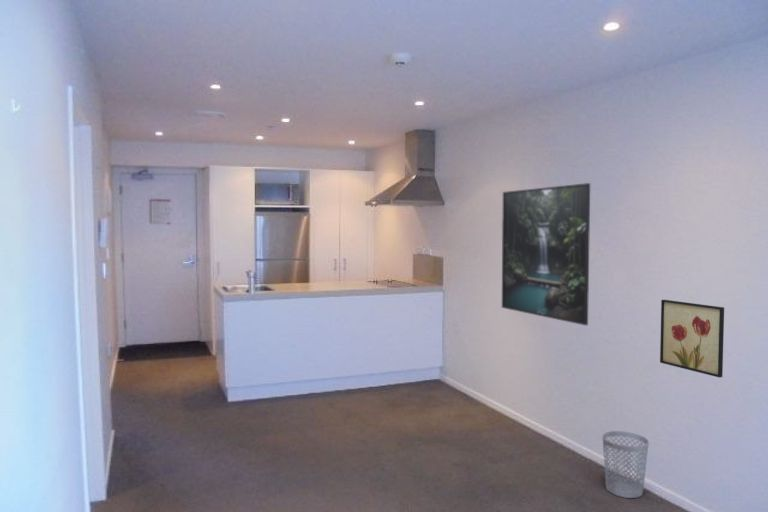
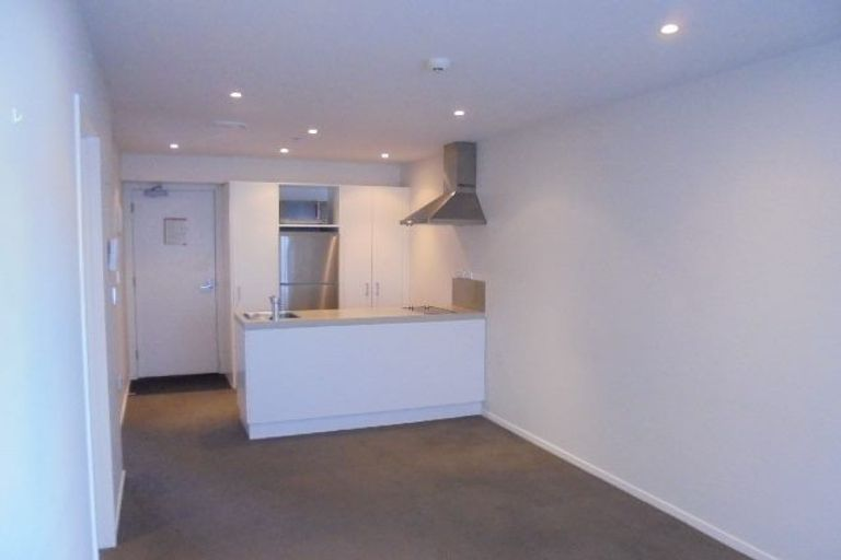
- wastebasket (624, 464)
- wall art (691, 336)
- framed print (541, 252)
